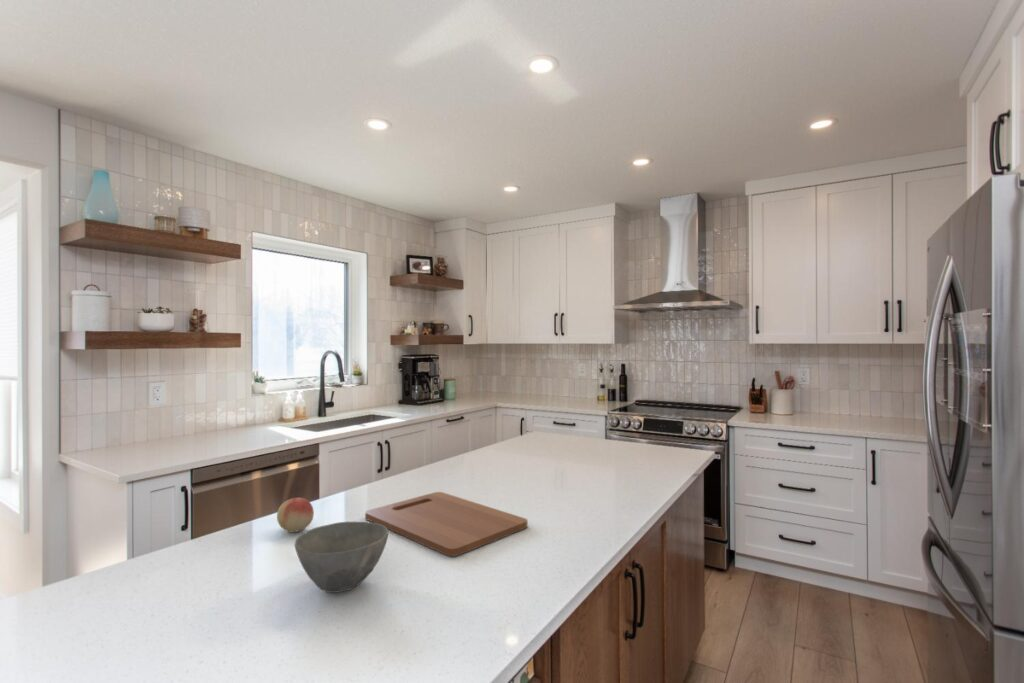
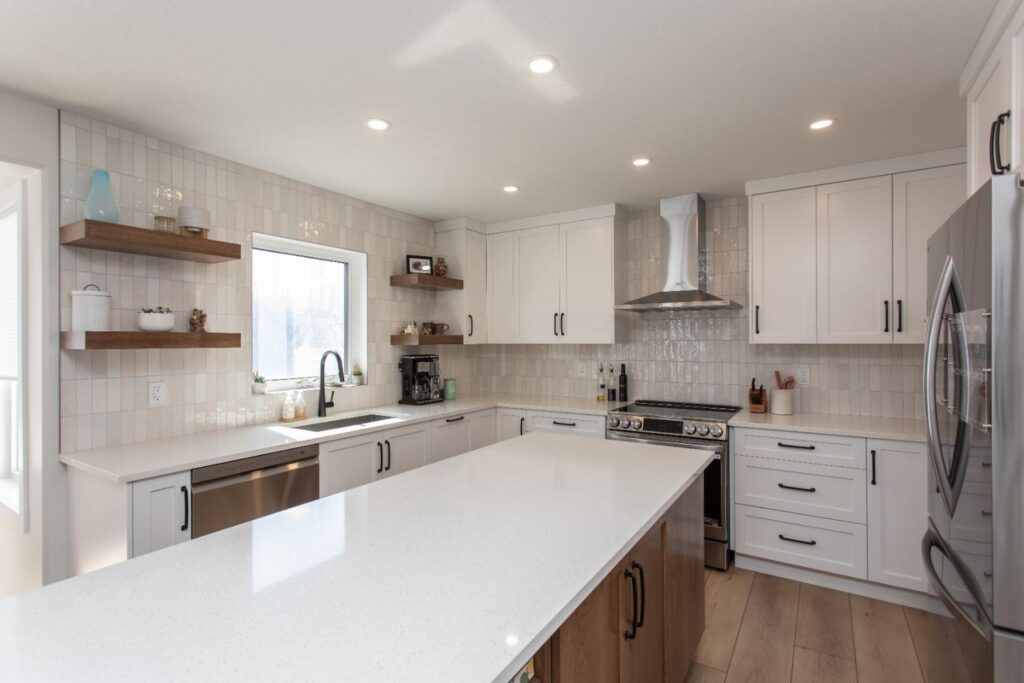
- fruit (294, 514)
- cutting board (444, 518)
- bowl (342, 560)
